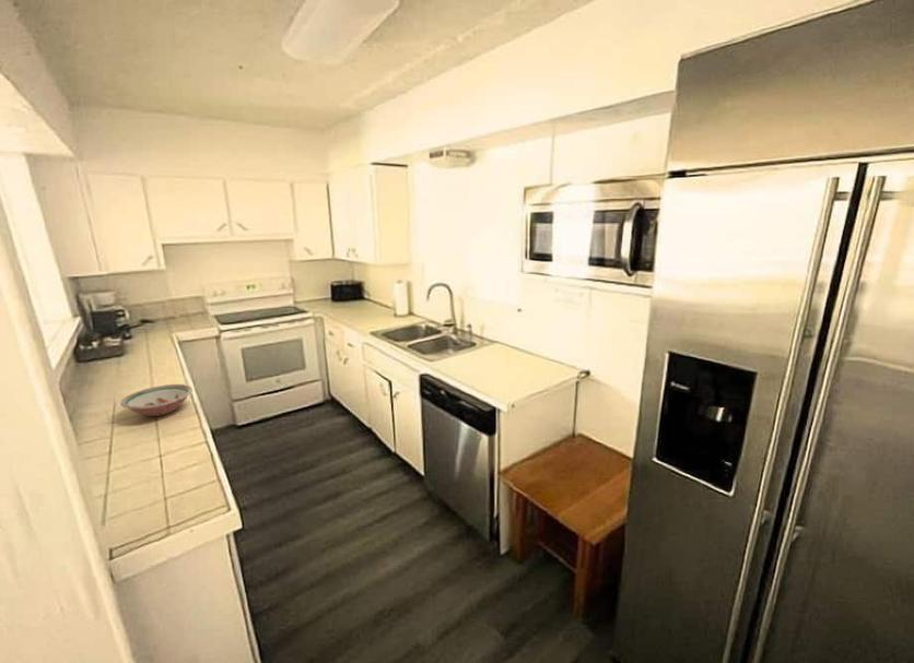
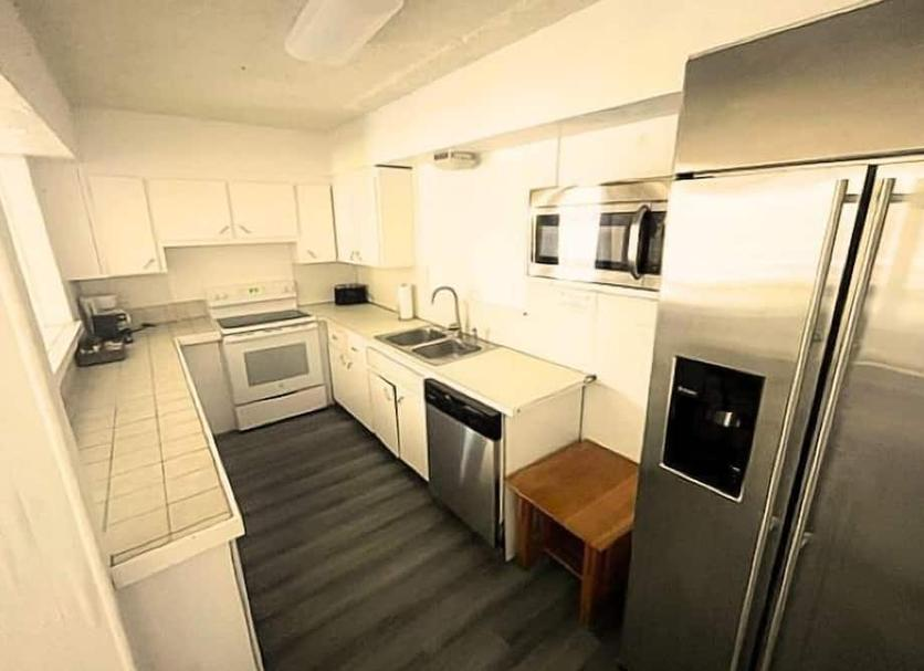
- bowl (159, 402)
